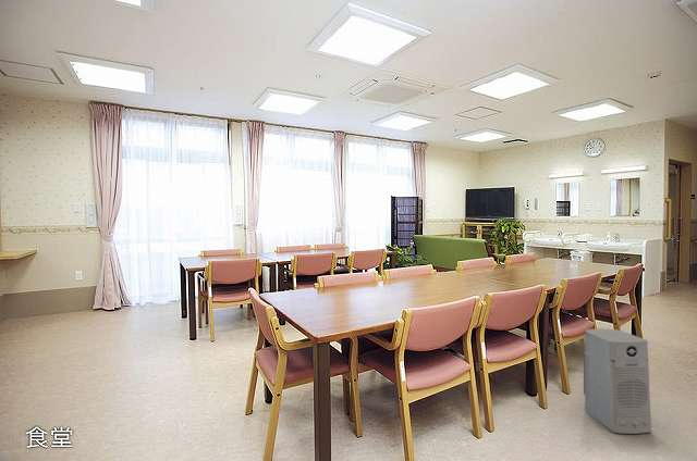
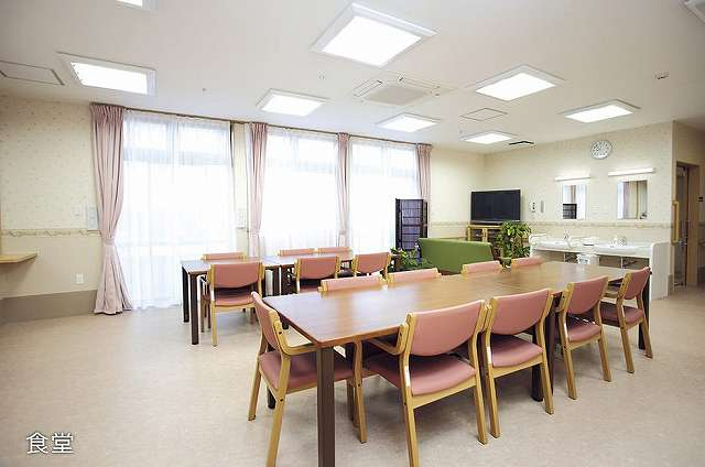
- air purifier (614, 377)
